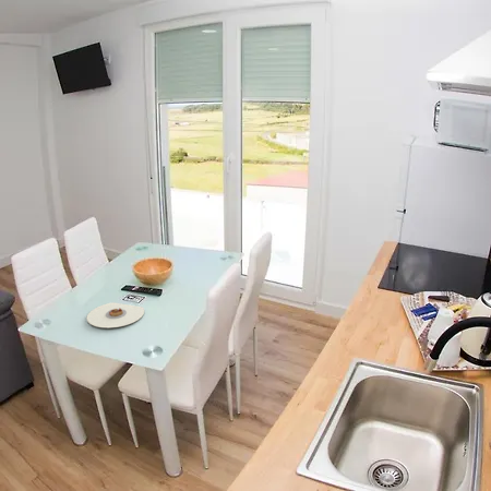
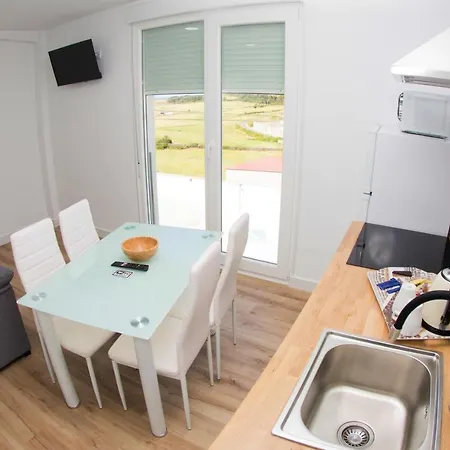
- plate (116, 311)
